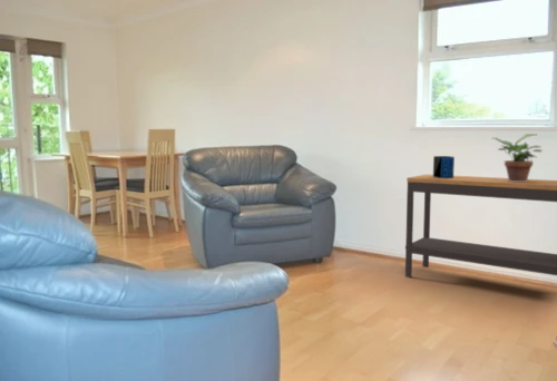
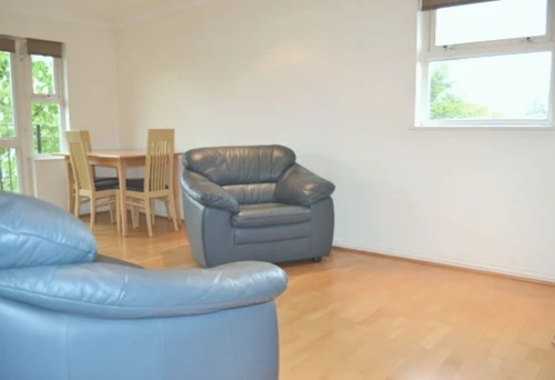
- potted plant (514, 157)
- speaker (442, 166)
- console table (488, 245)
